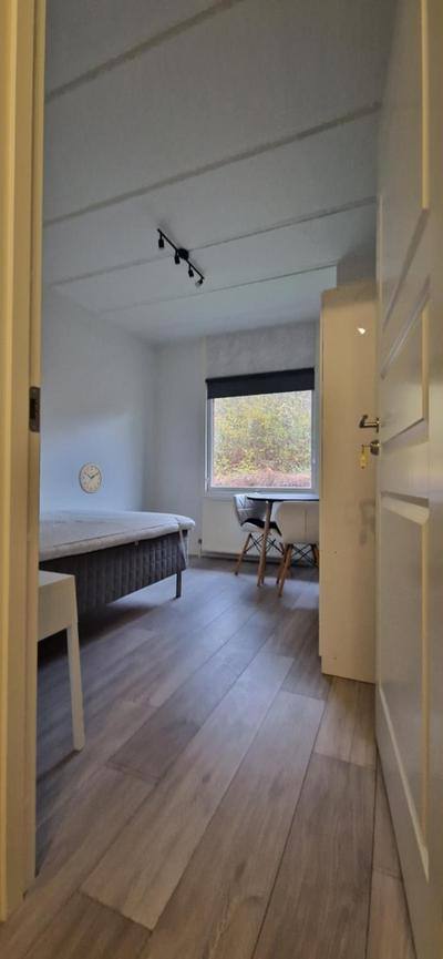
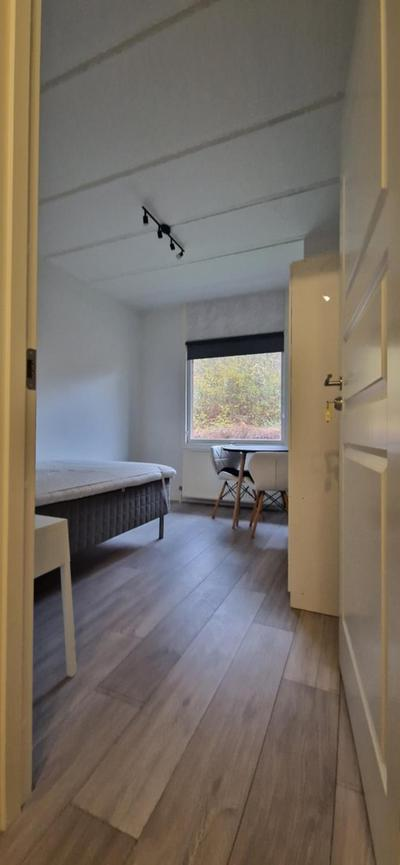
- wall clock (91, 478)
